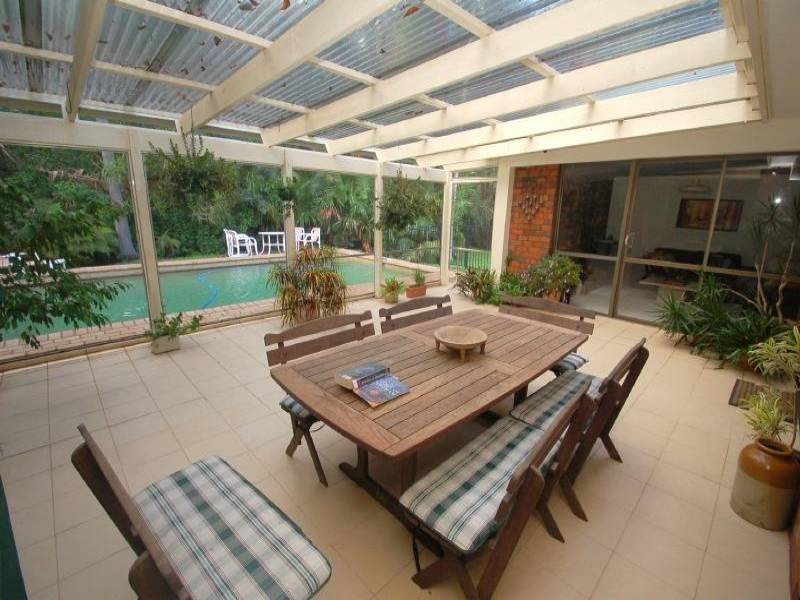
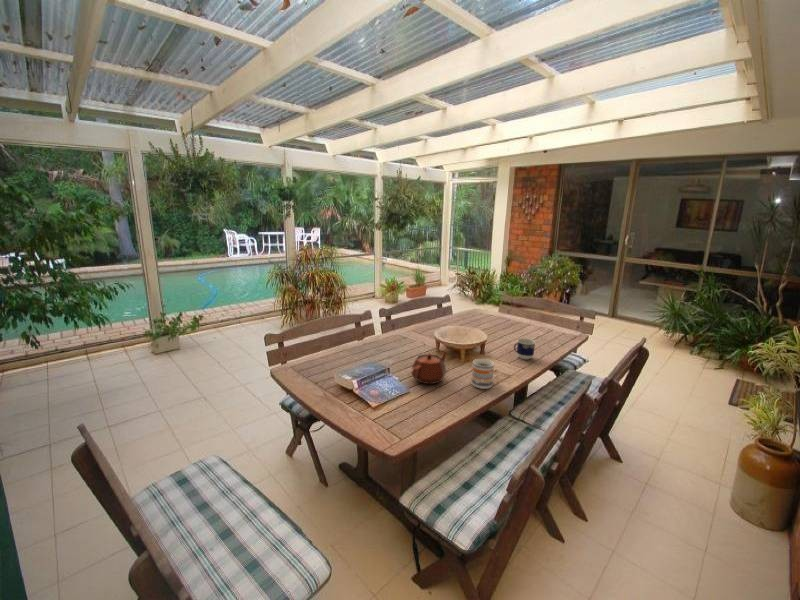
+ mug (483, 372)
+ teapot (430, 366)
+ cup (523, 349)
